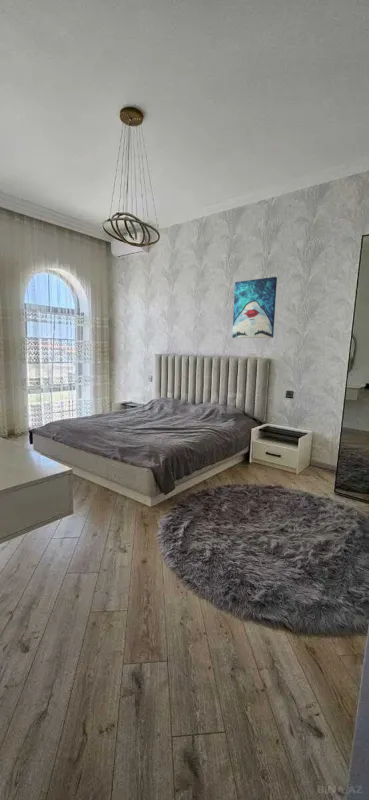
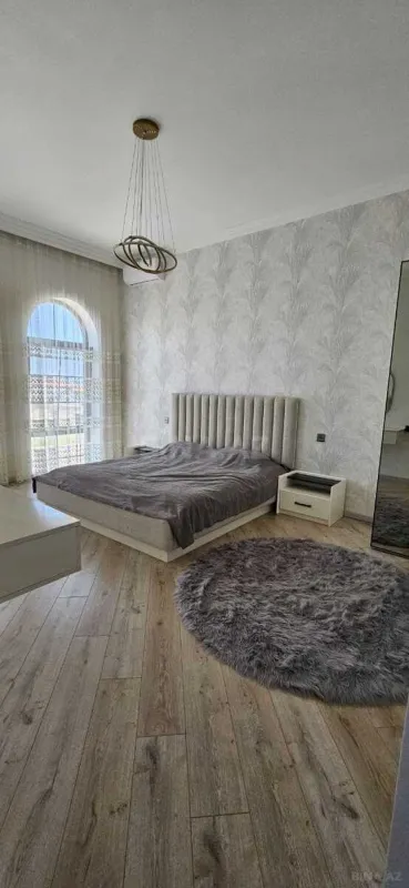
- wall art (253, 309)
